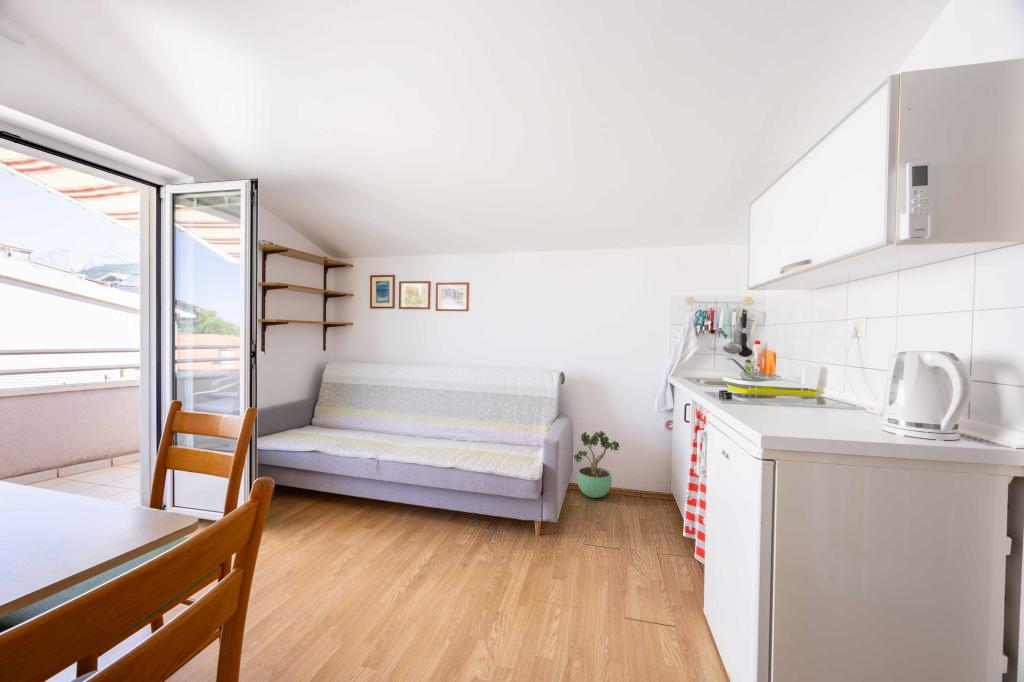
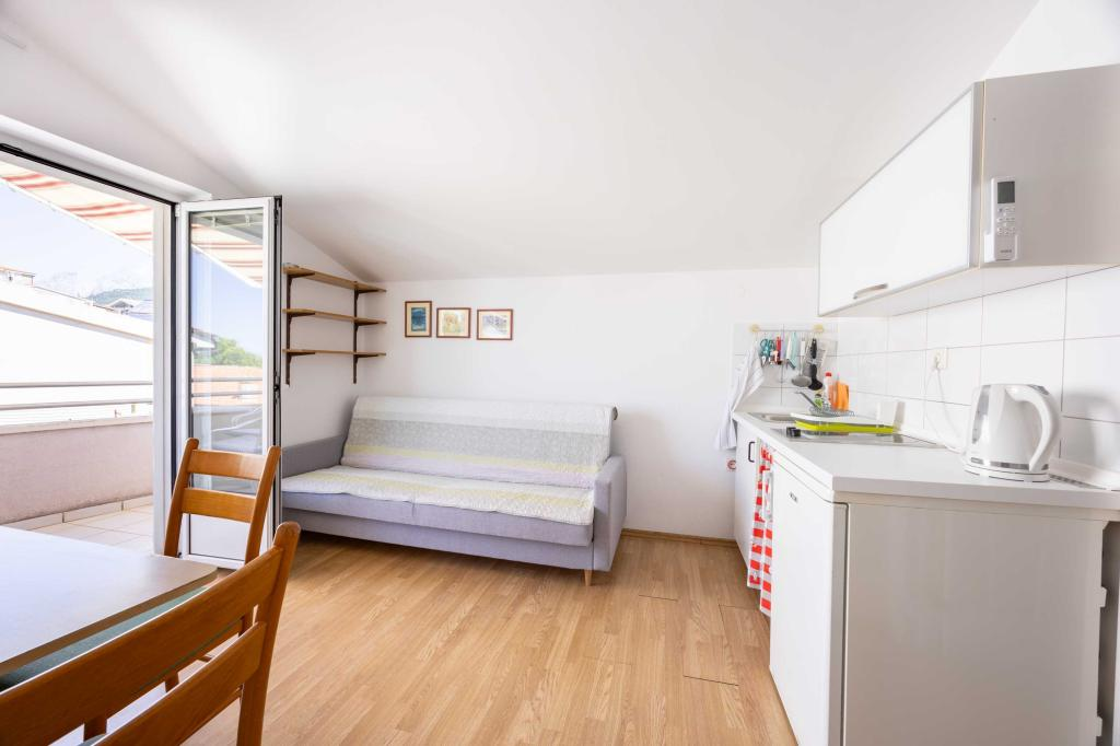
- potted plant (596, 463)
